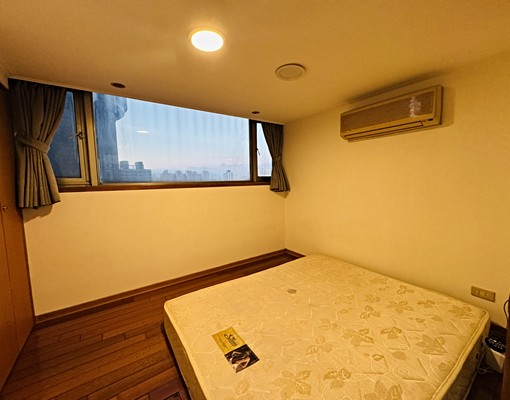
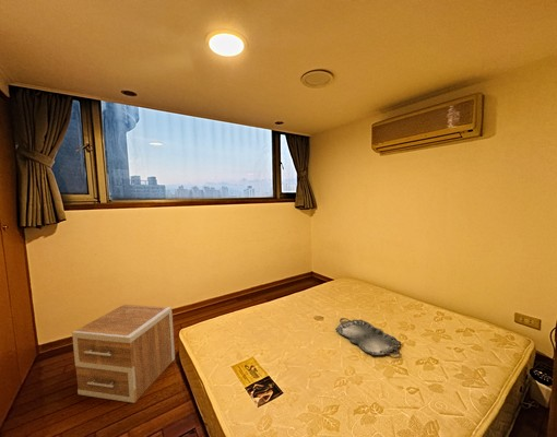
+ nightstand (129, 346)
+ serving tray (366, 334)
